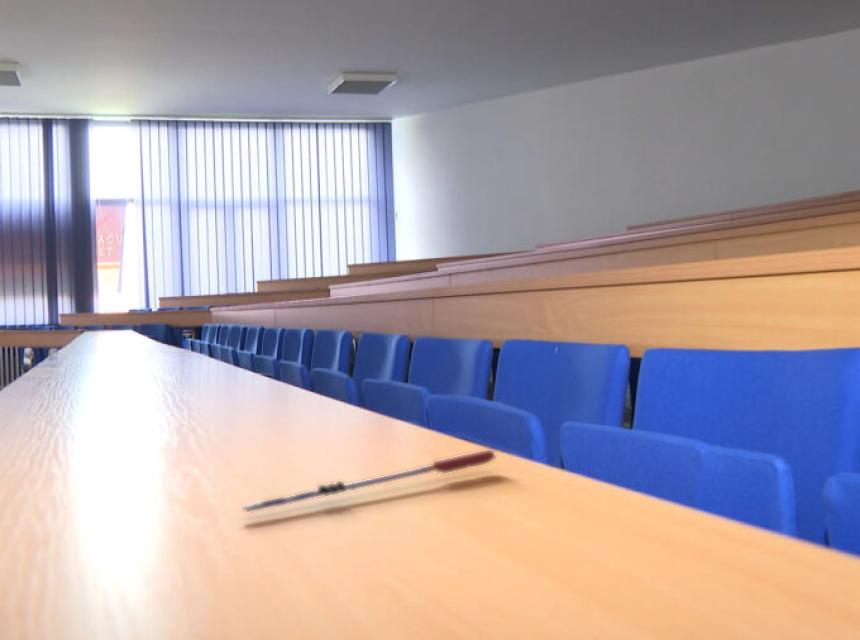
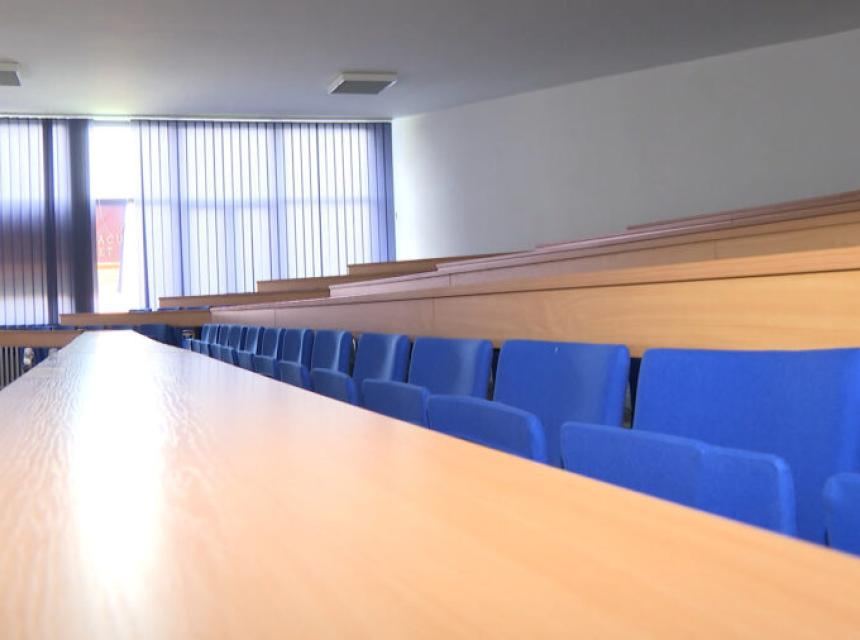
- pen (380, 477)
